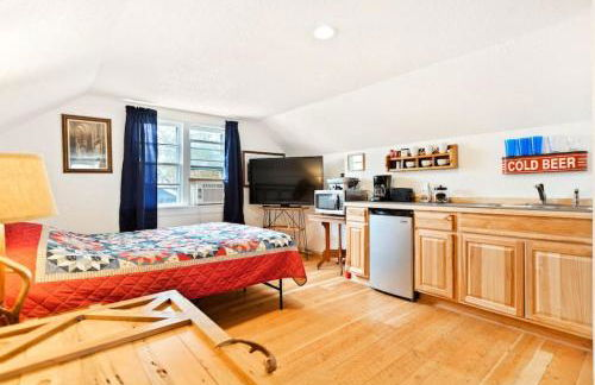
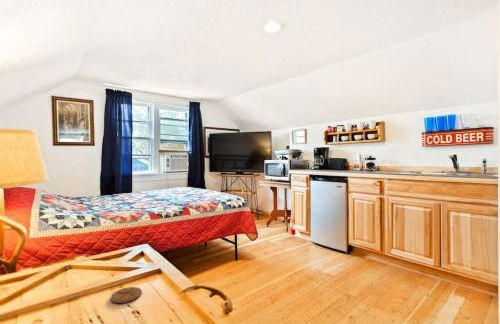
+ coaster (126, 294)
